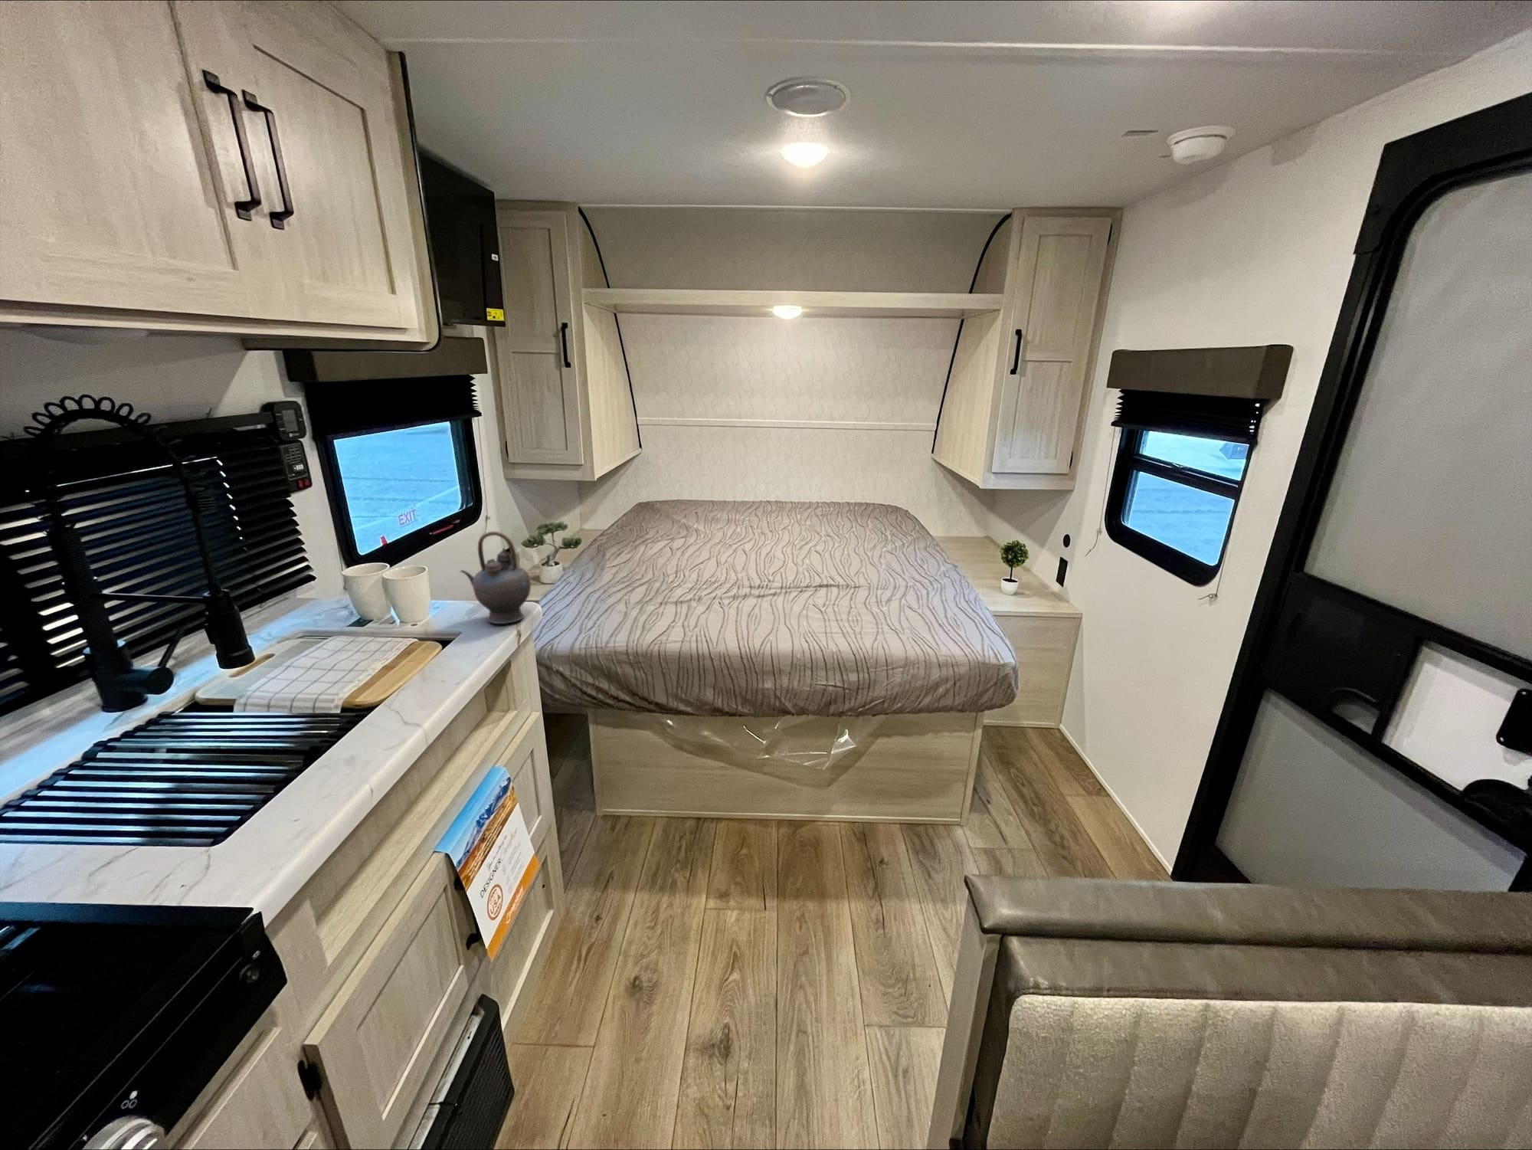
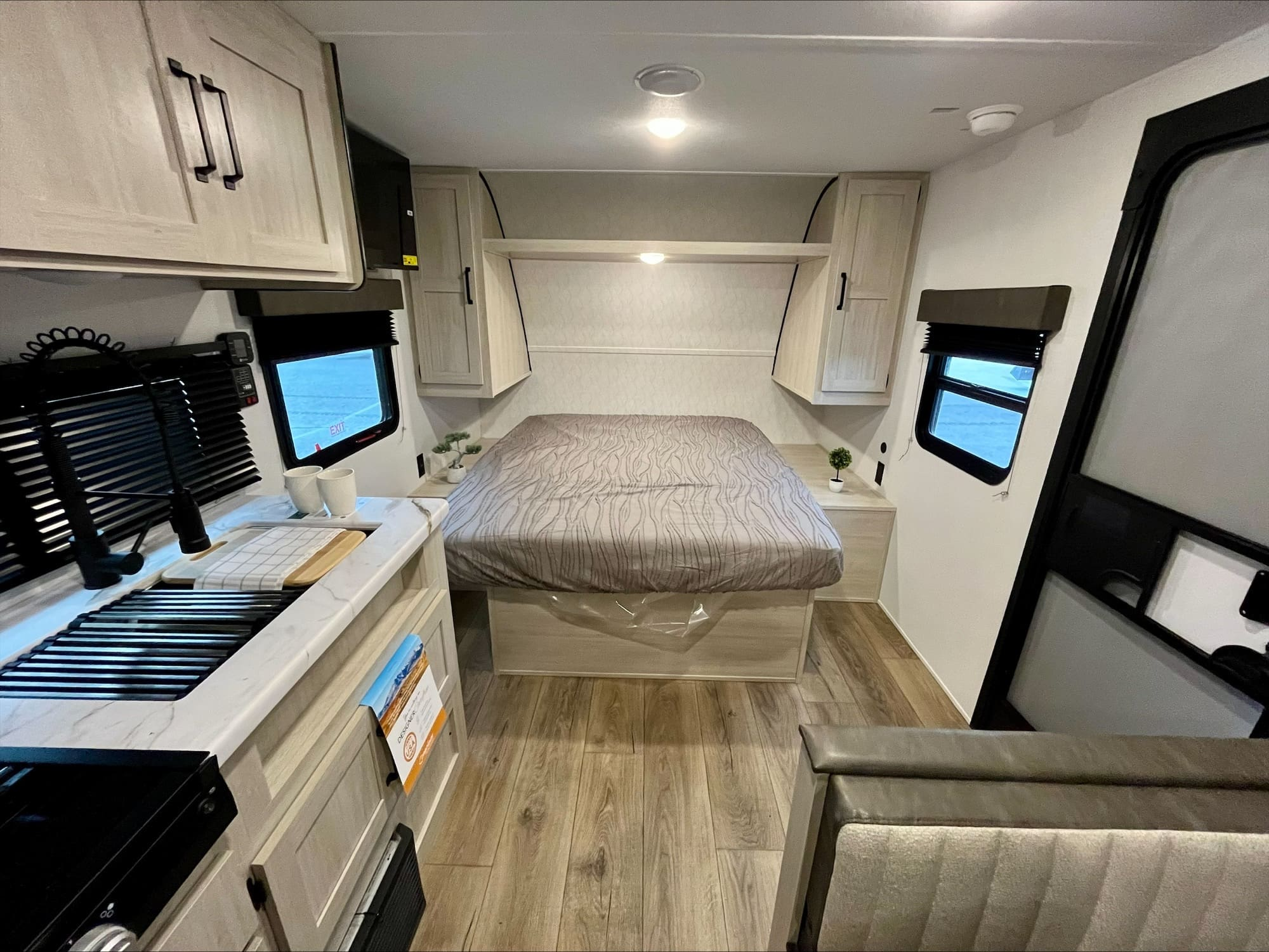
- teapot (495, 575)
